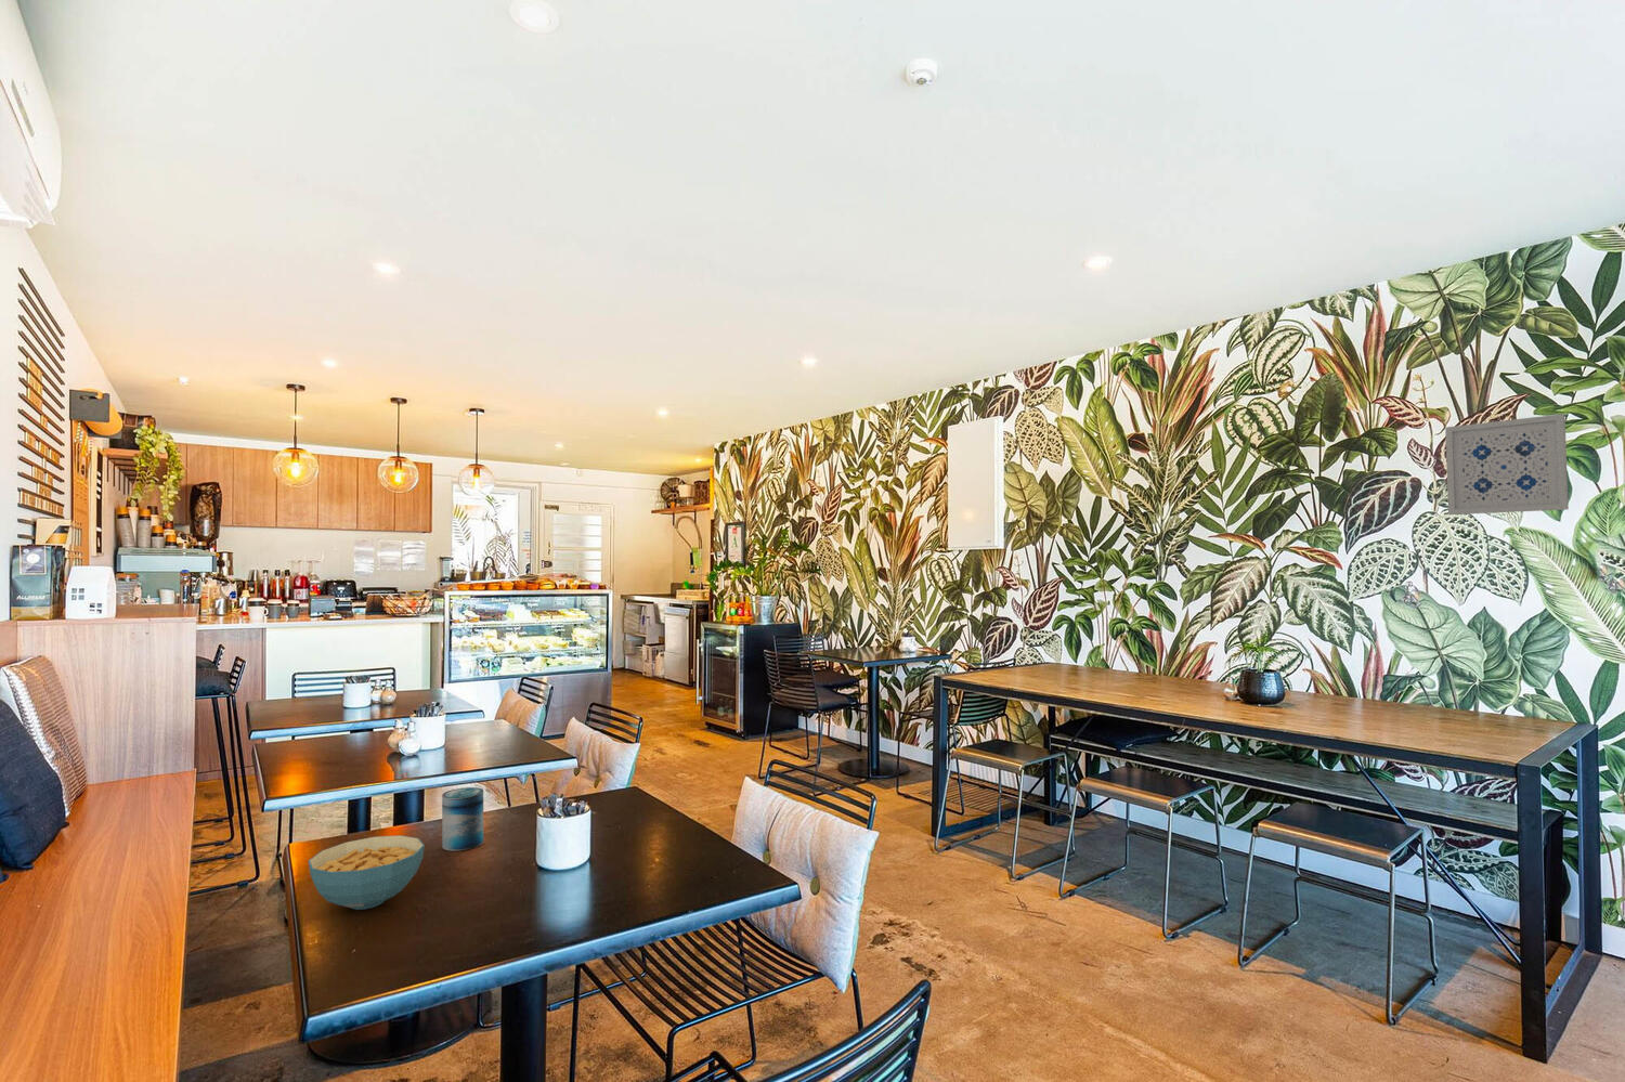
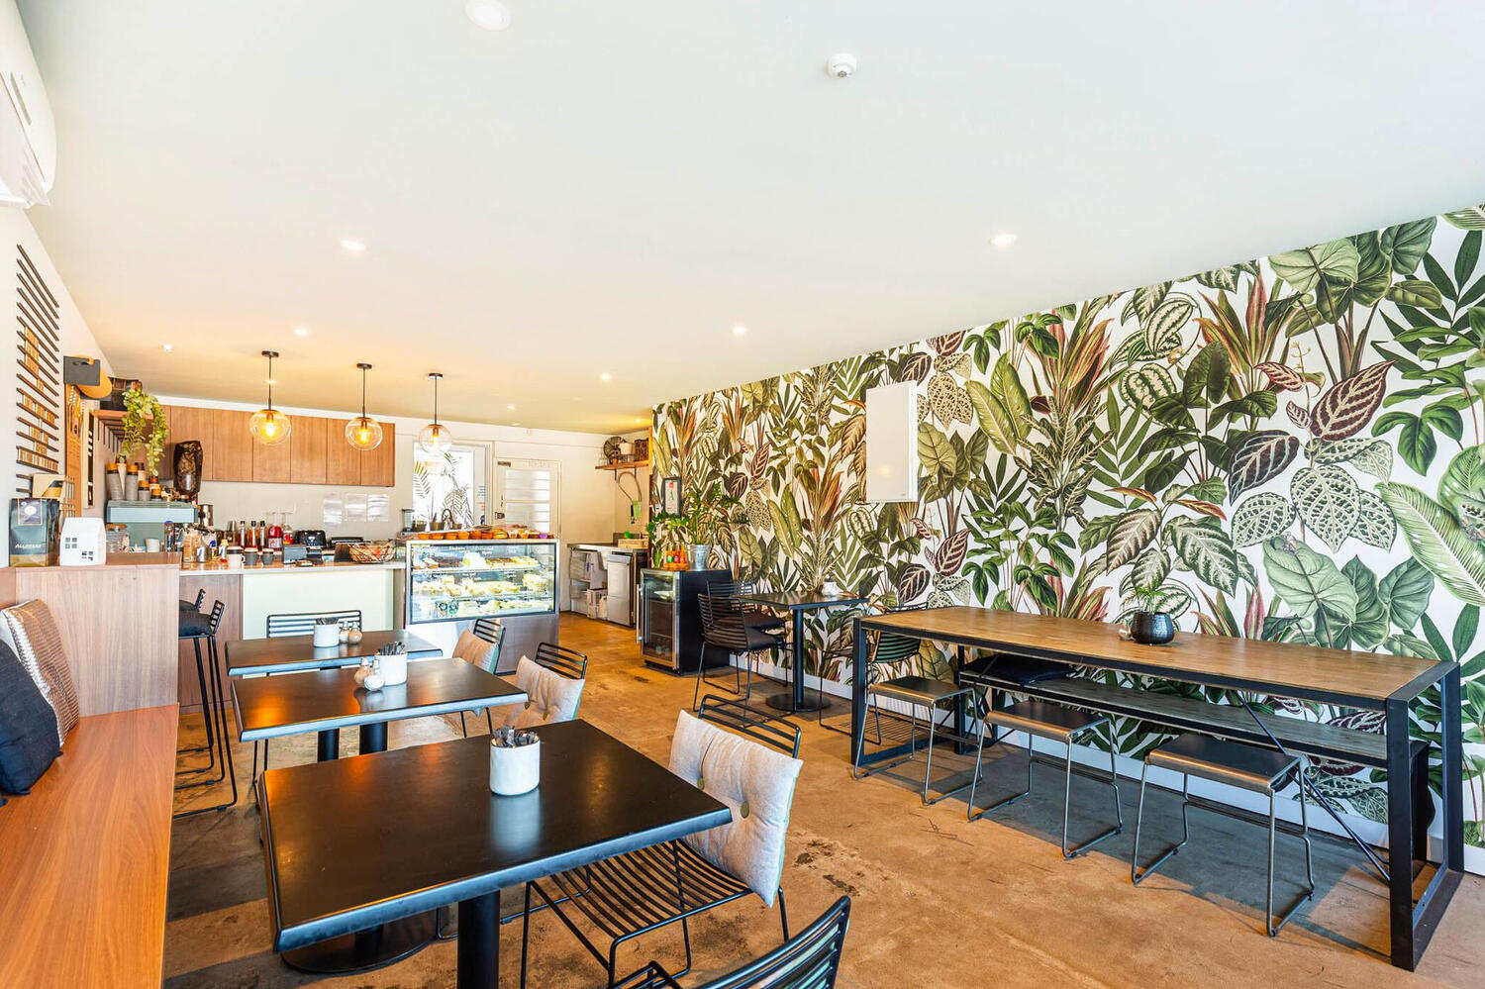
- wall art (1503, 466)
- beverage can (462, 818)
- cereal bowl (367, 877)
